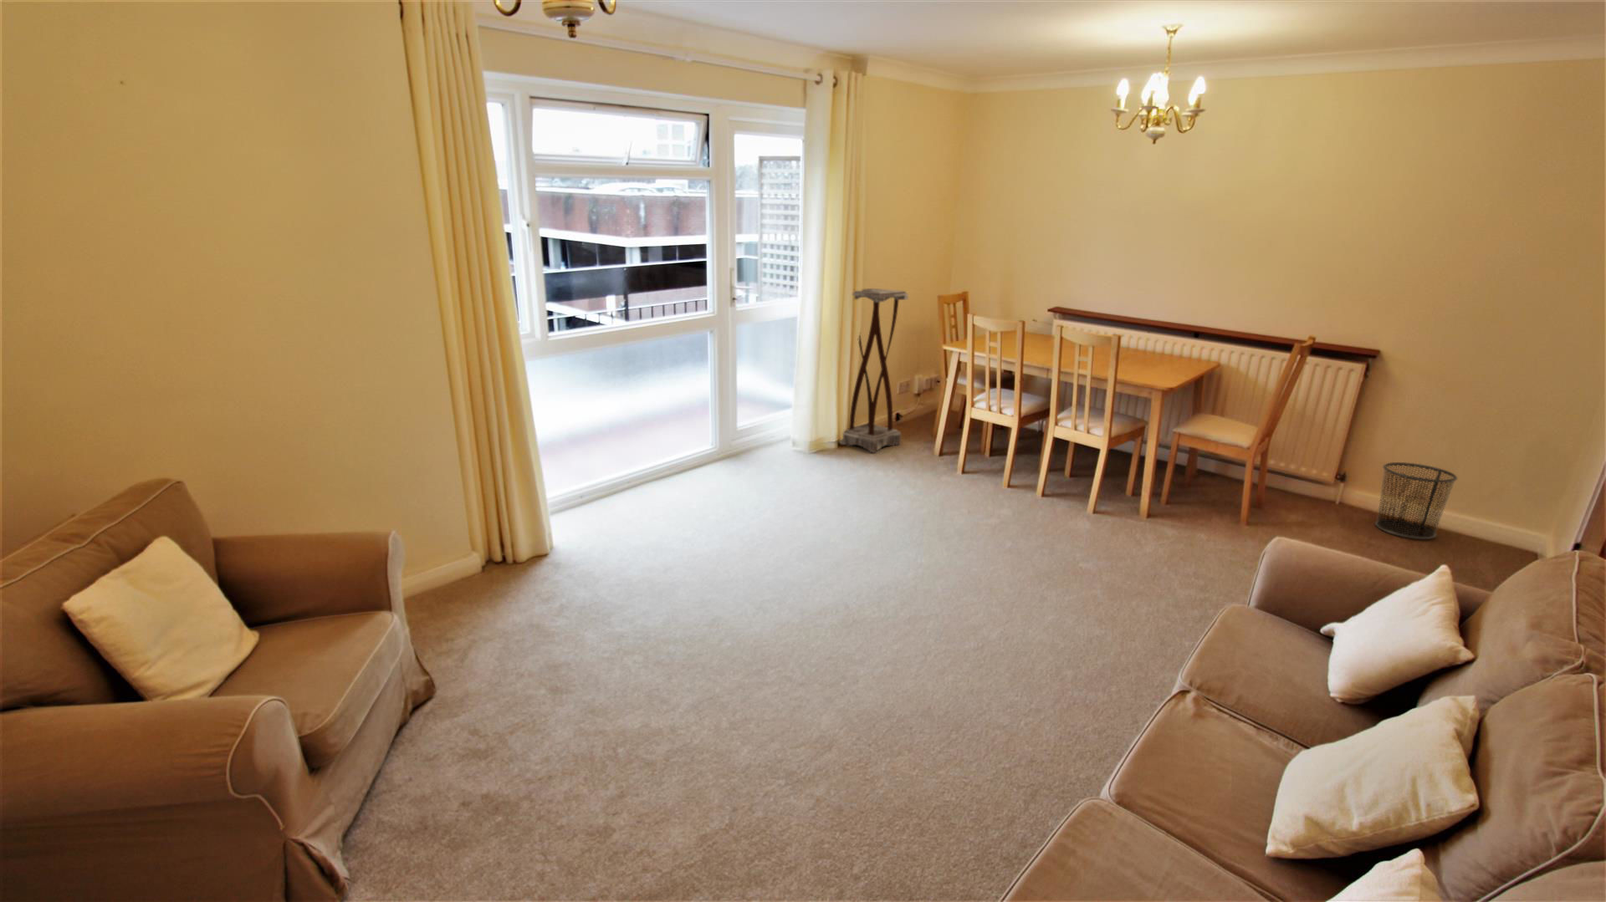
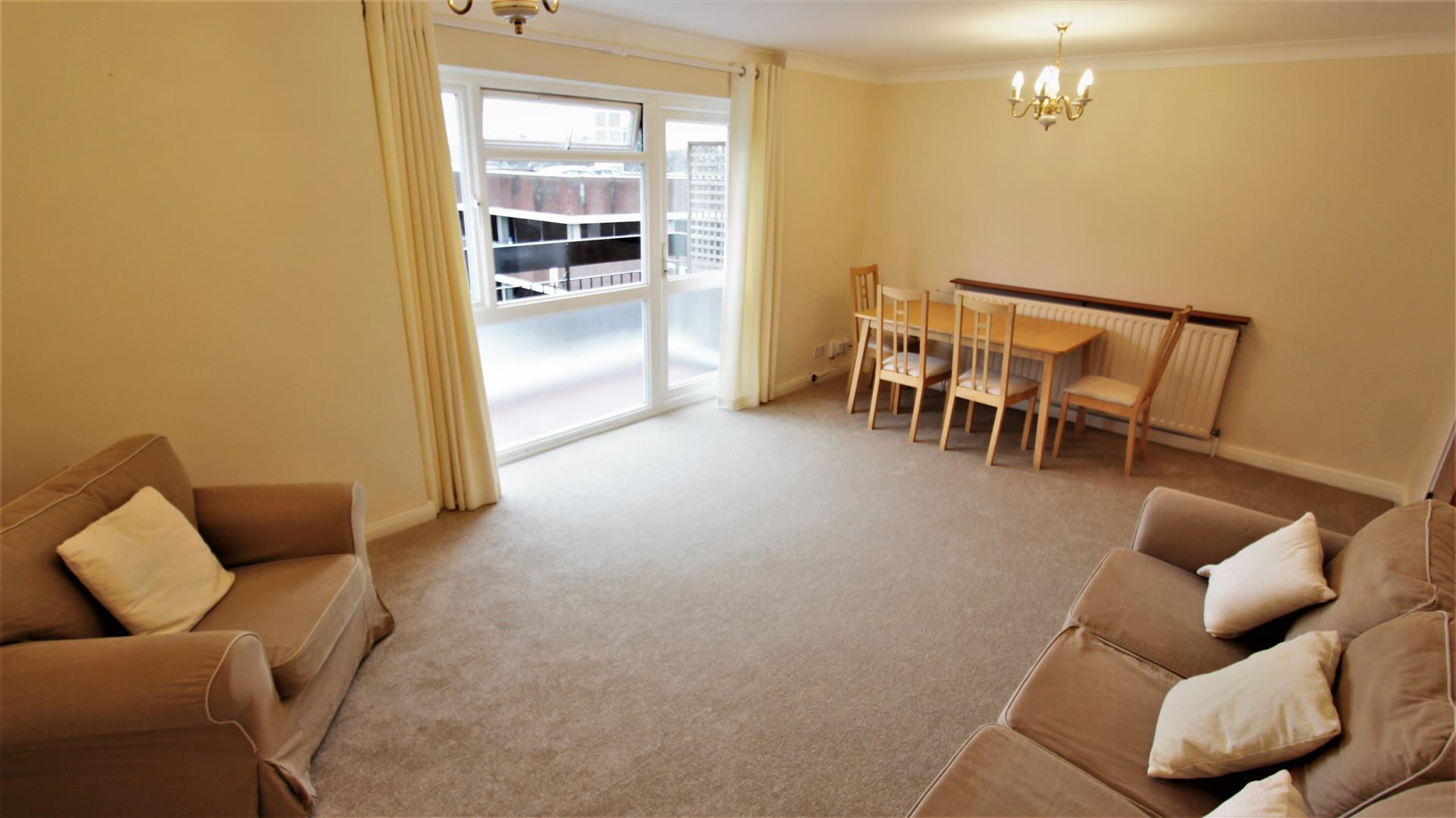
- waste bin (1412, 500)
- plant stand (867, 372)
